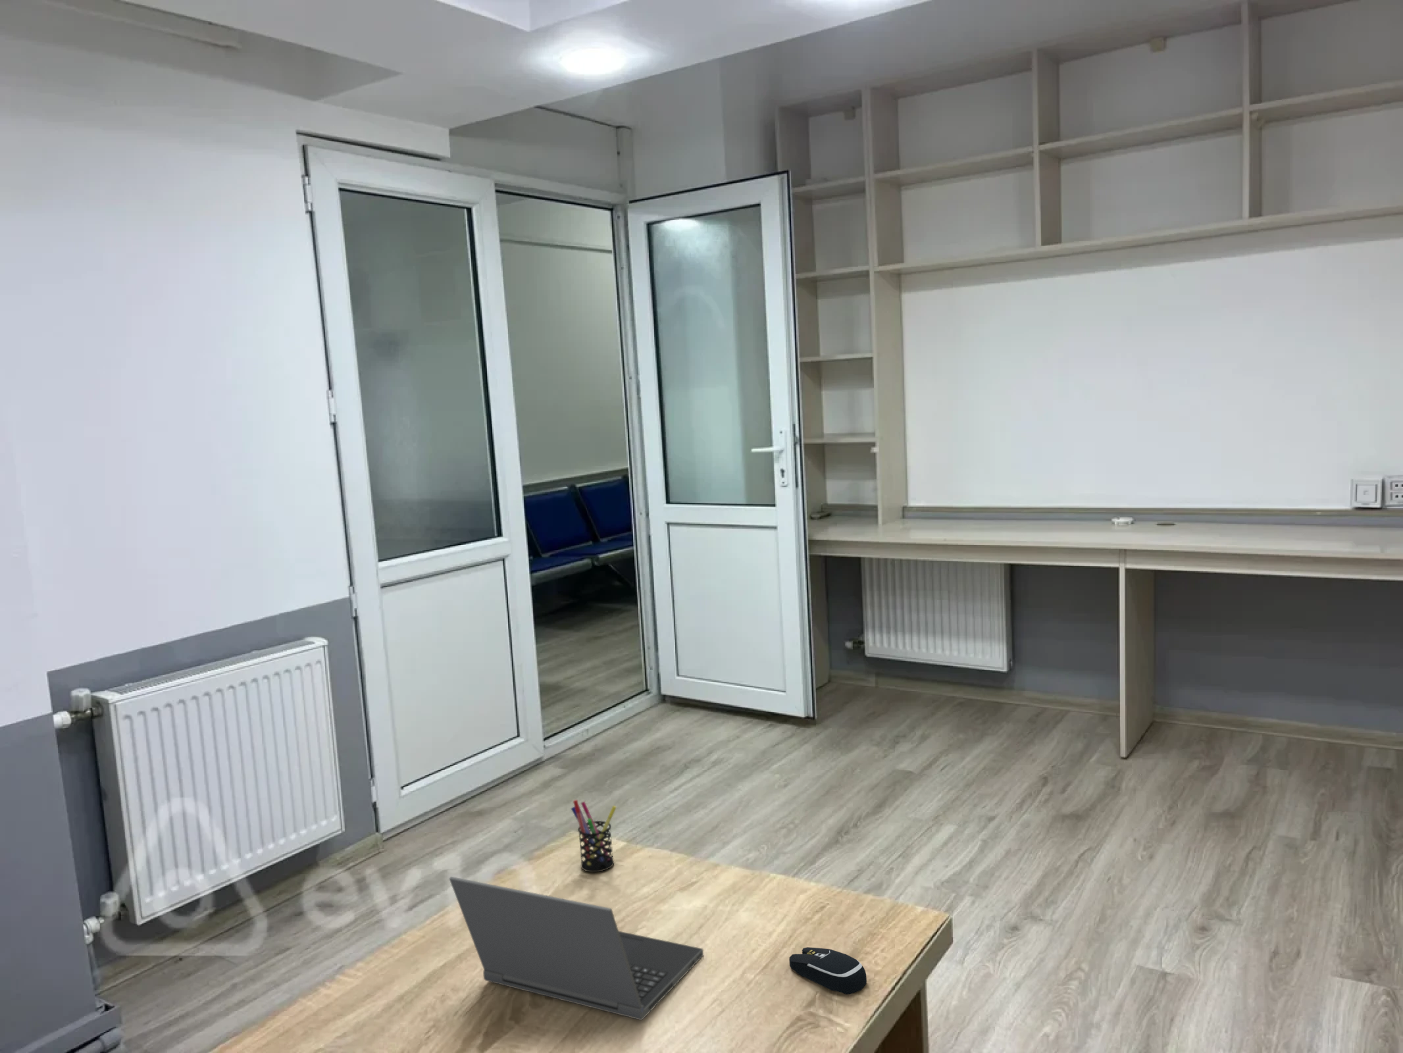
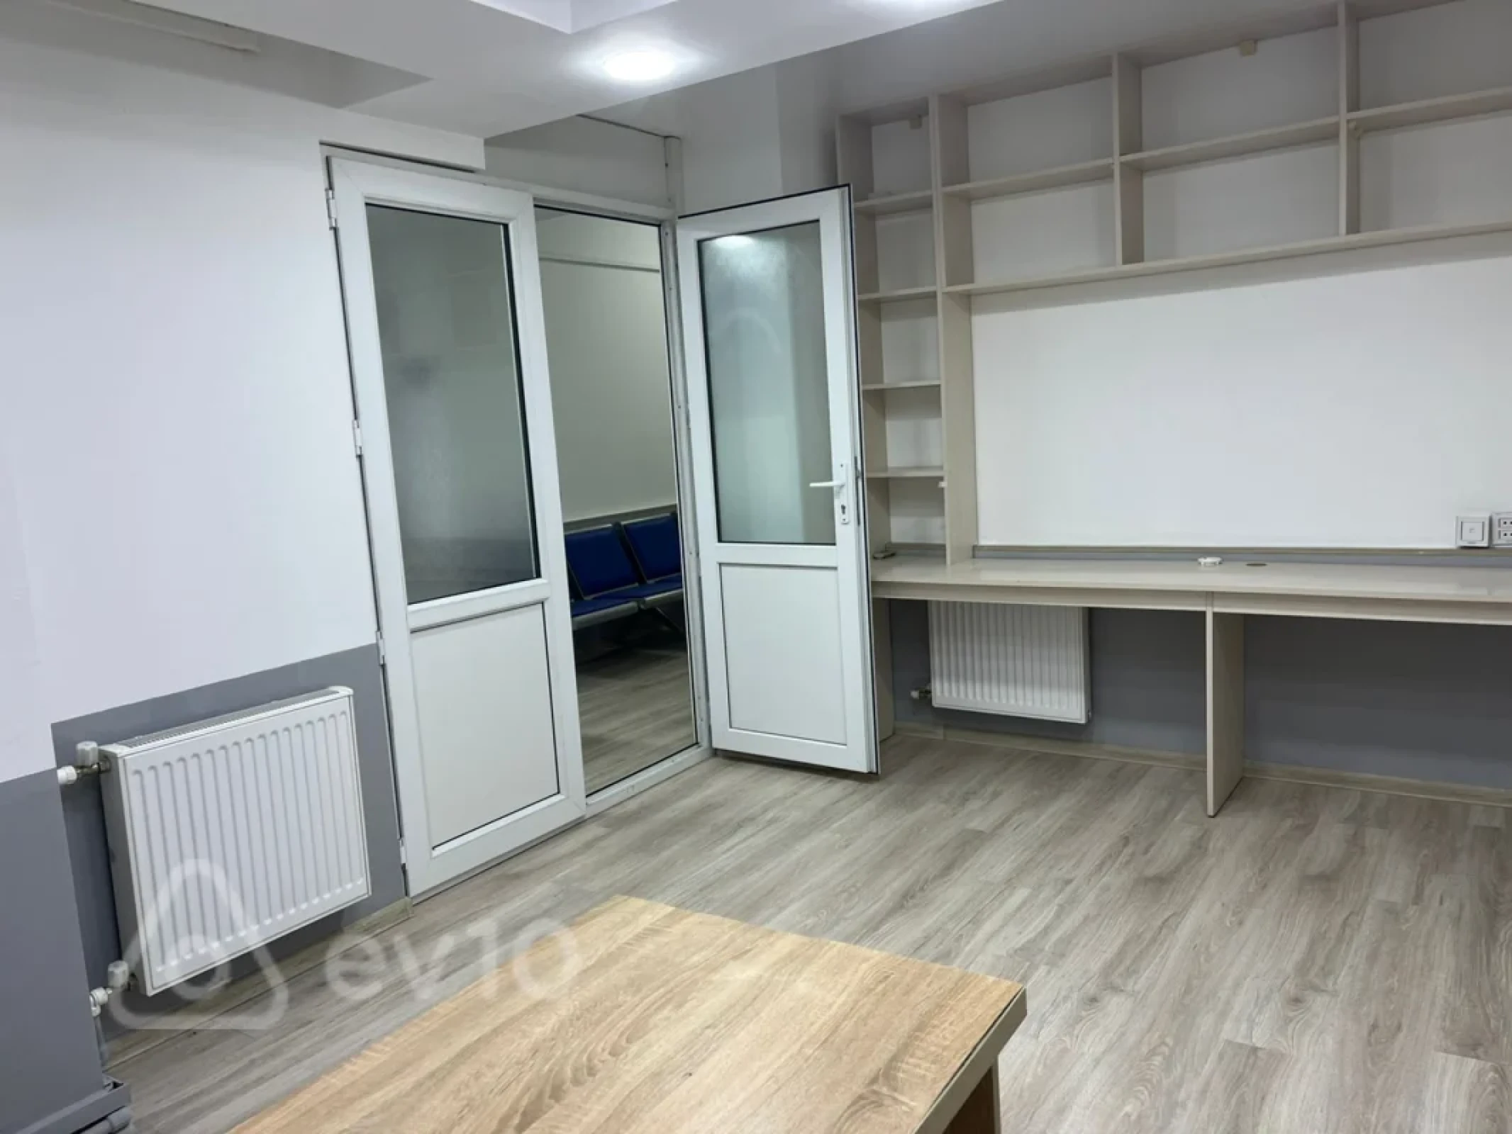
- laptop computer (580, 918)
- computer mouse (828, 965)
- pen holder (593, 834)
